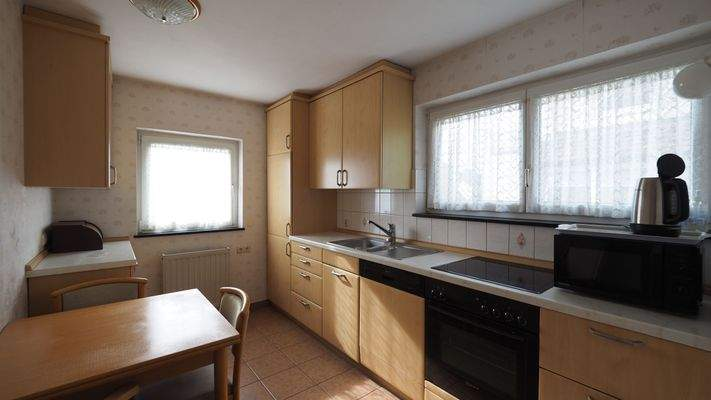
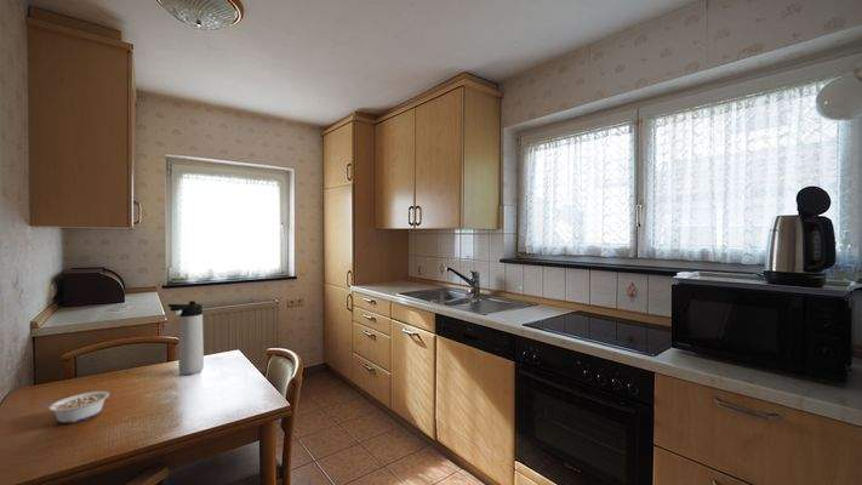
+ legume (78, 406)
+ thermos bottle (185, 337)
